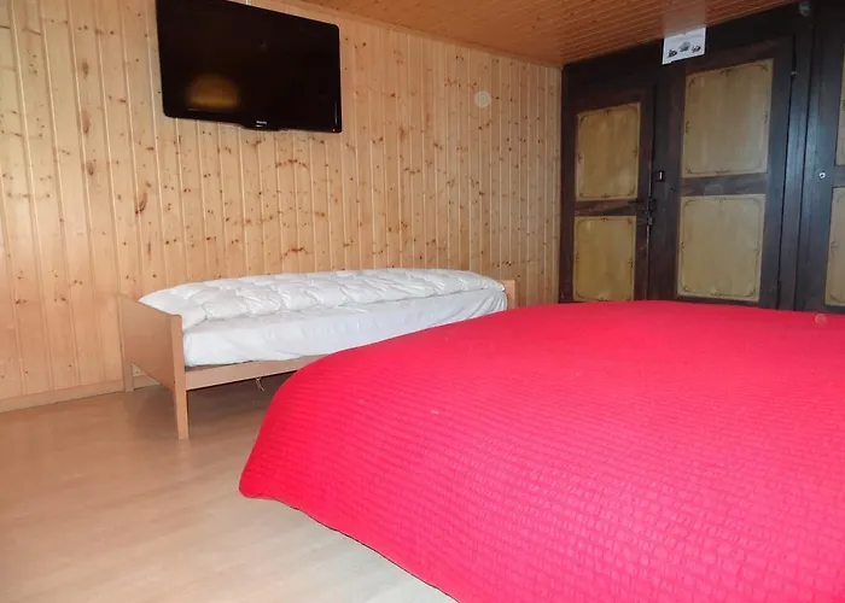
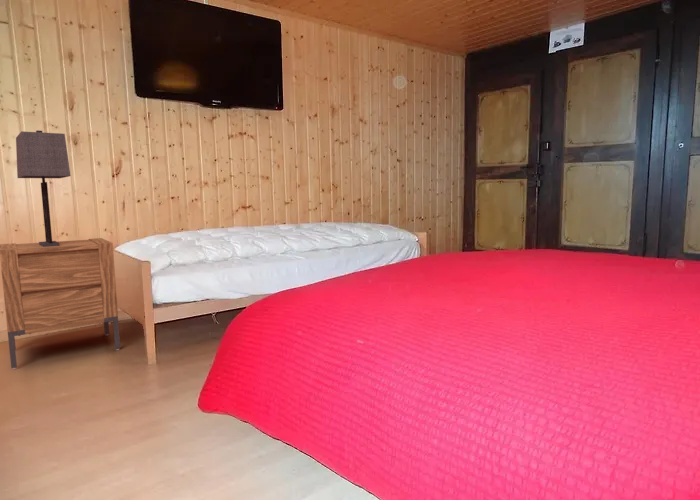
+ table lamp (44, 187)
+ nightstand (60, 297)
